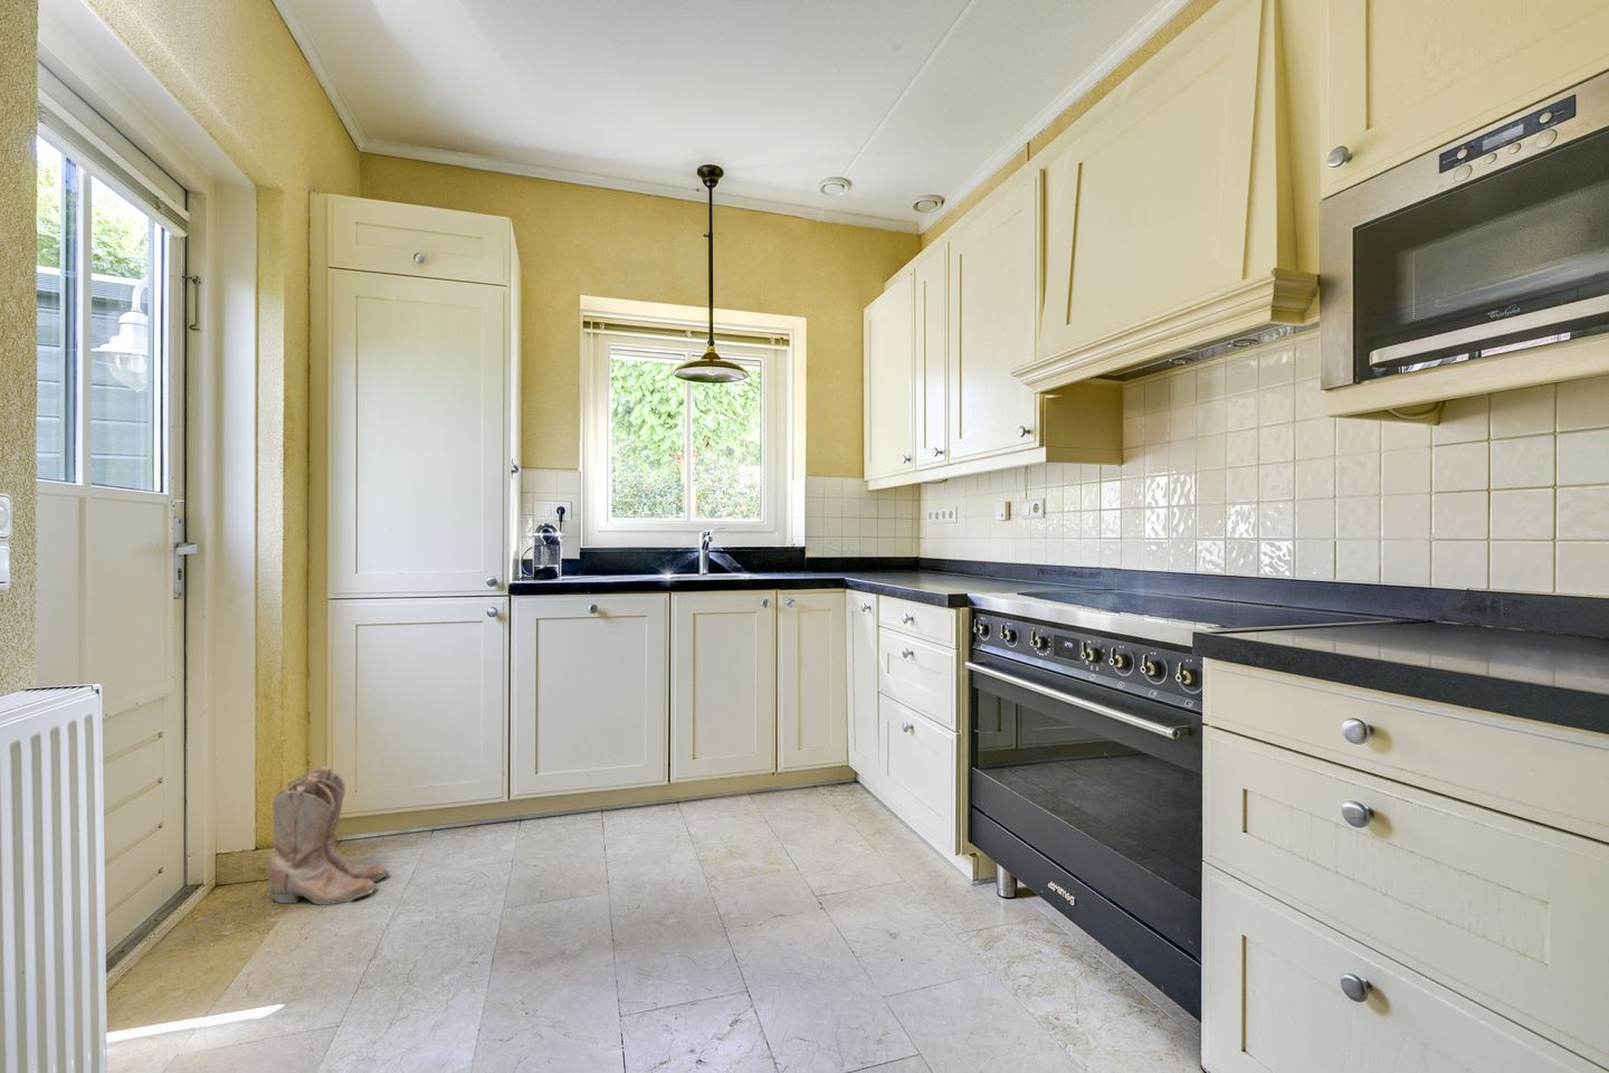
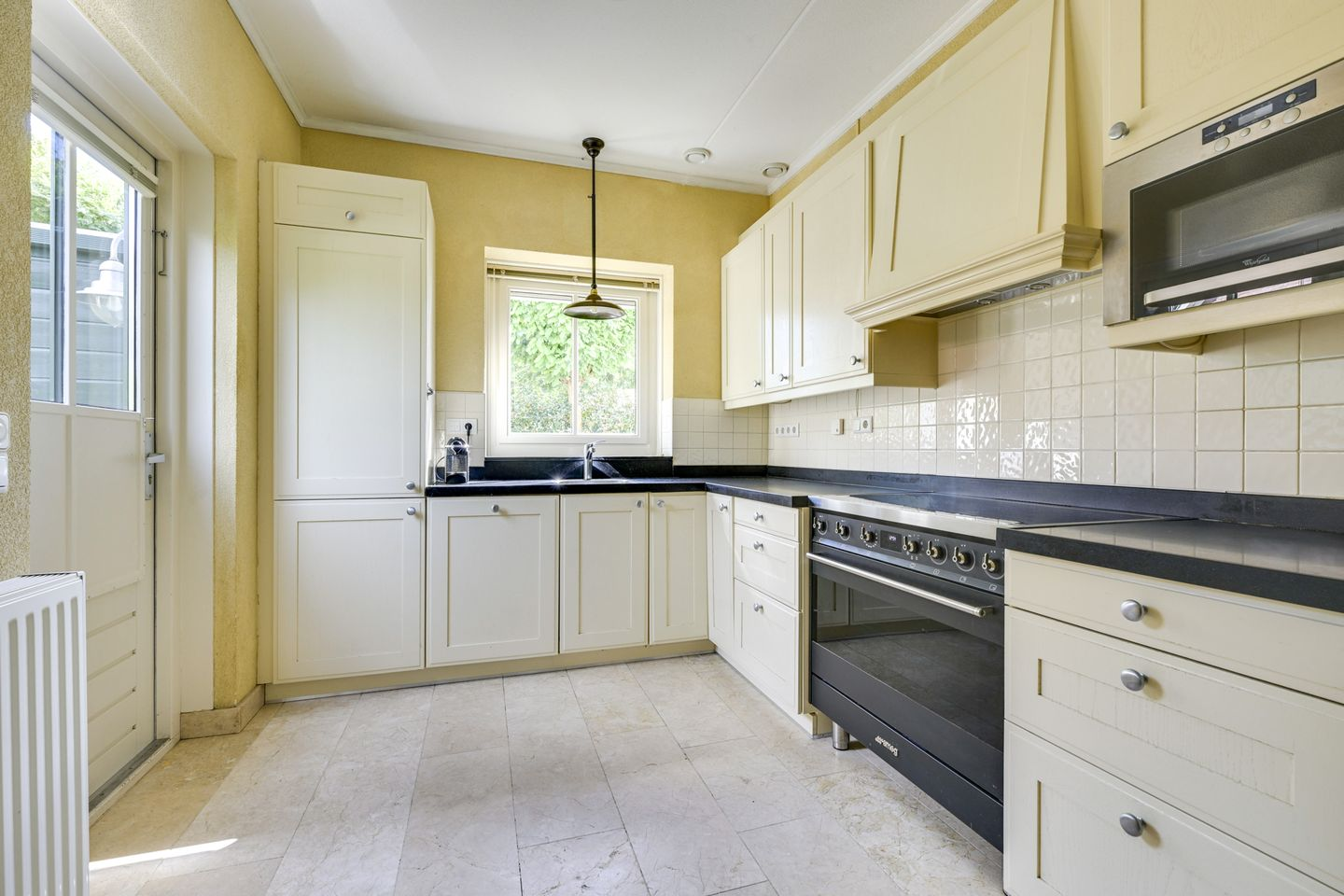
- boots (330, 830)
